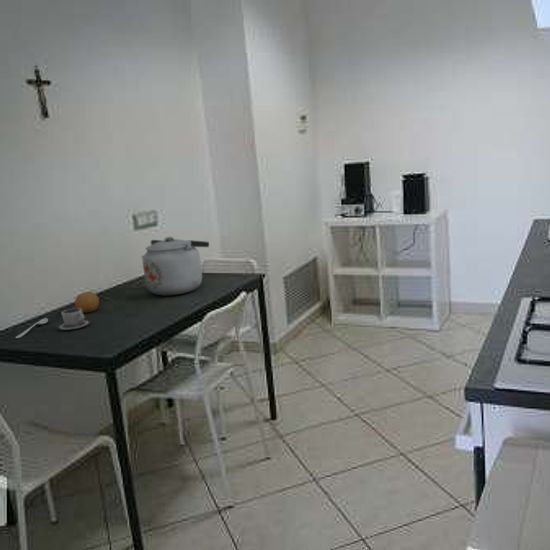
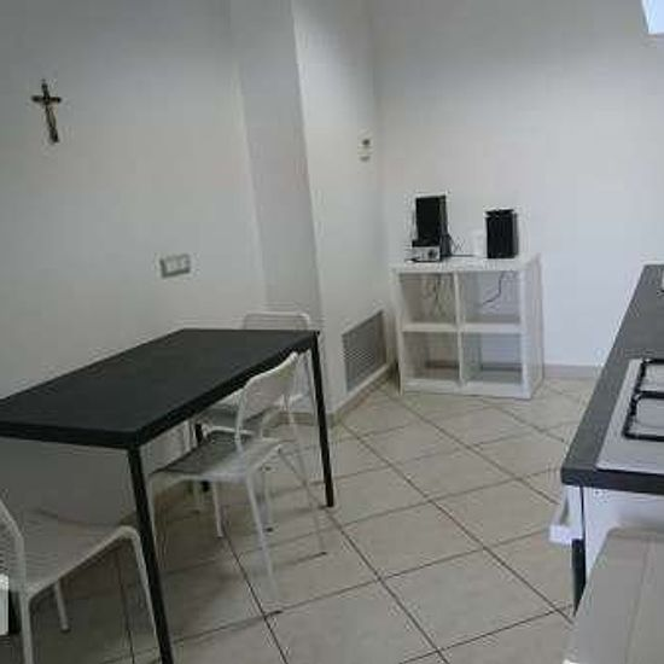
- cup (73, 318)
- kettle (168, 263)
- spoon (31, 327)
- fruit (86, 302)
